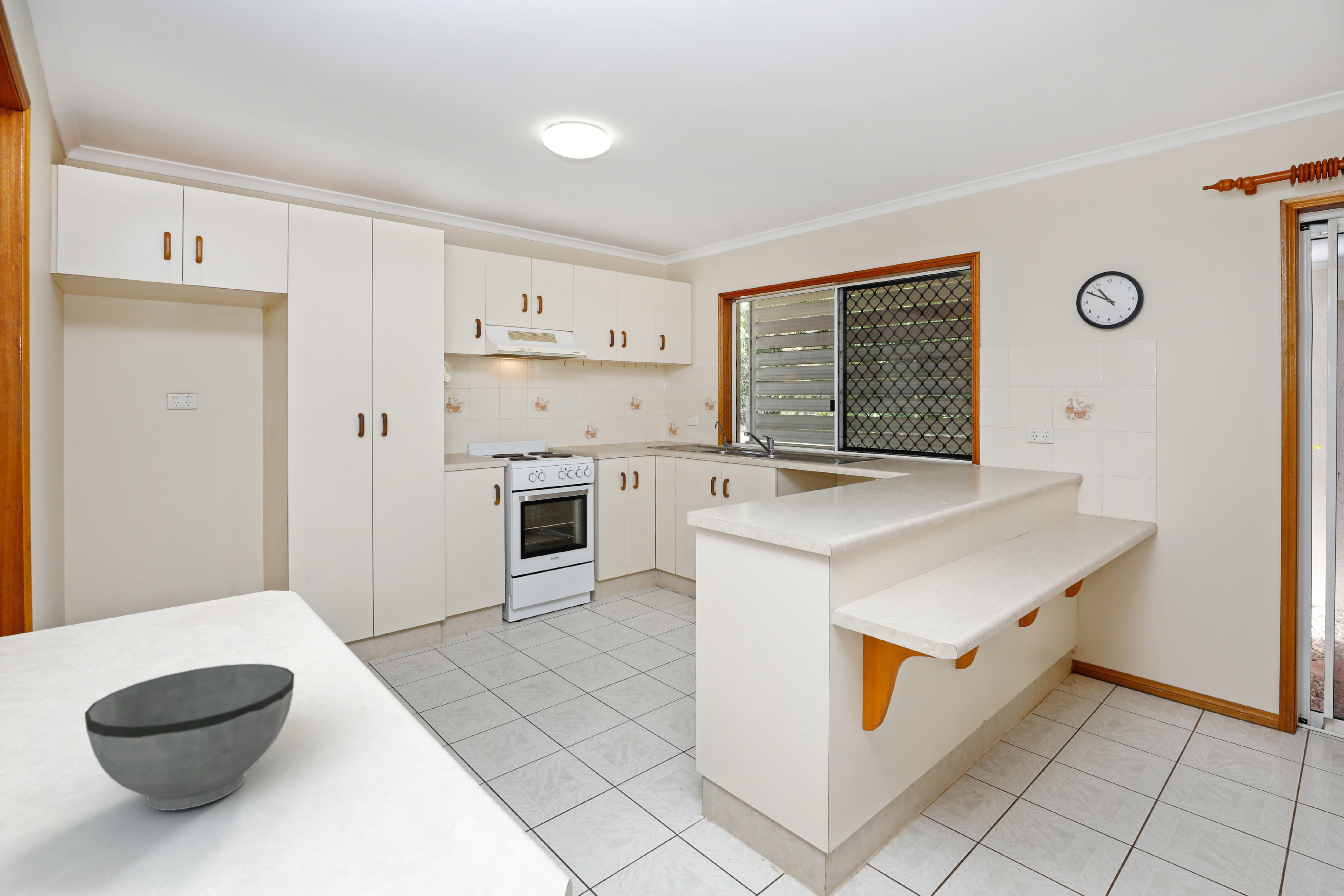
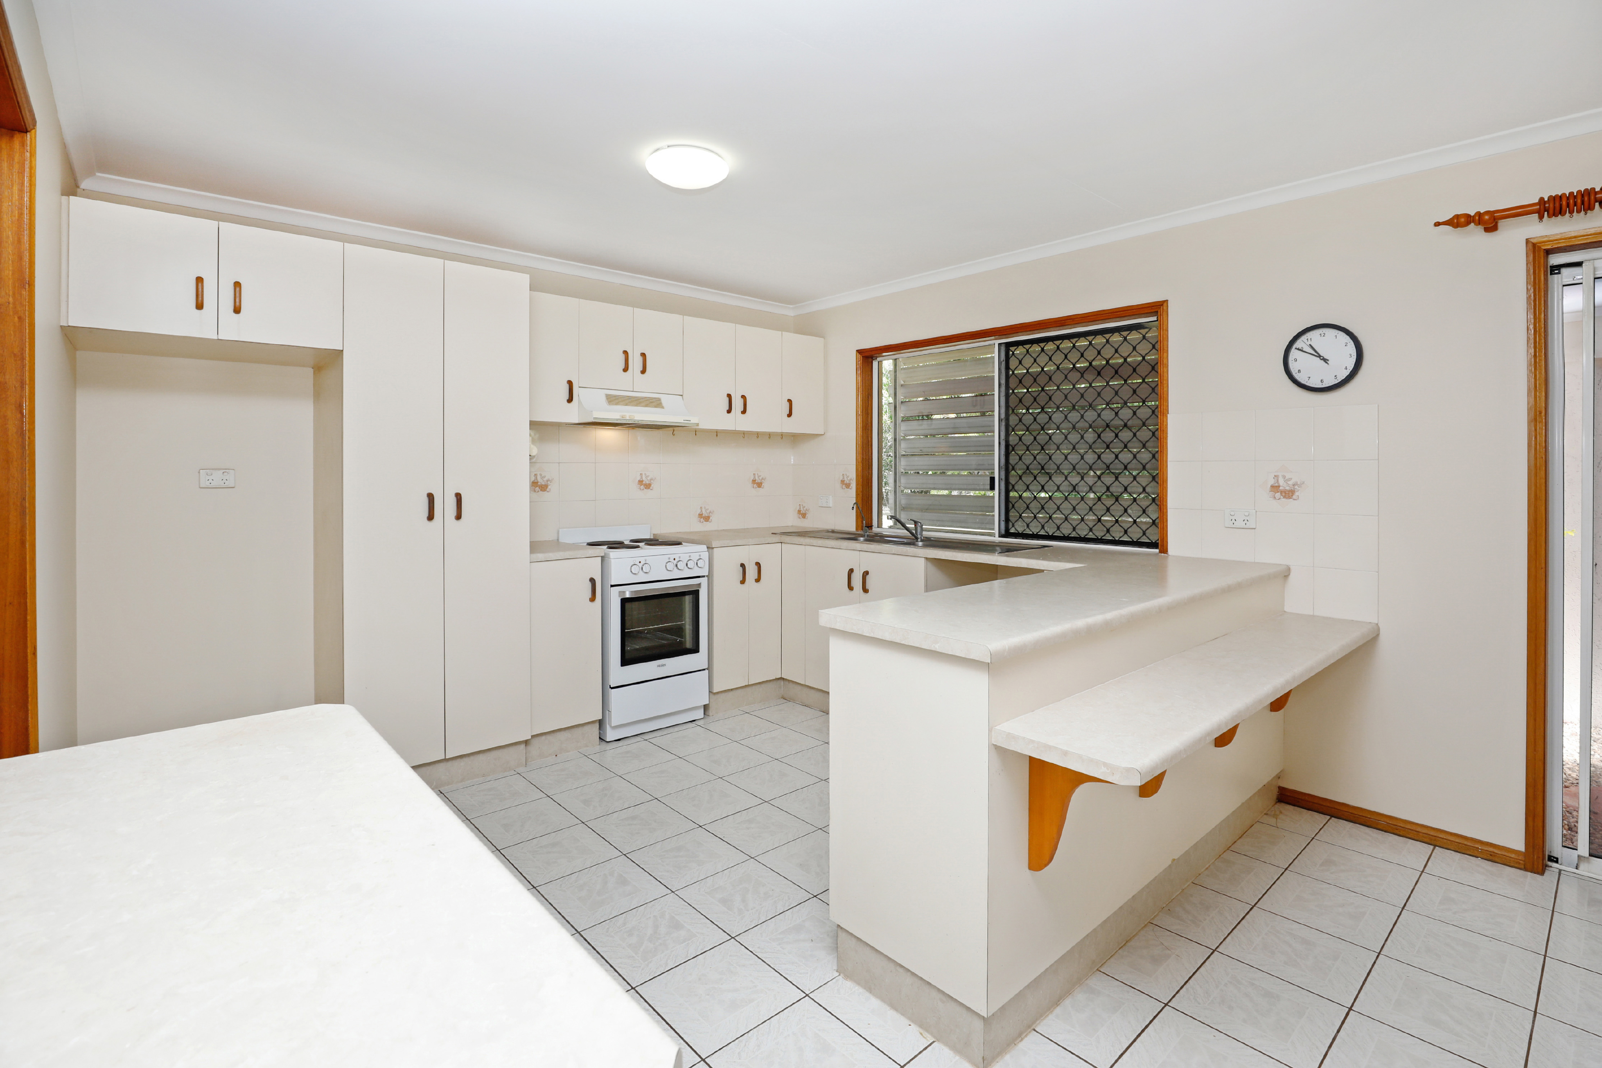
- bowl (198, 740)
